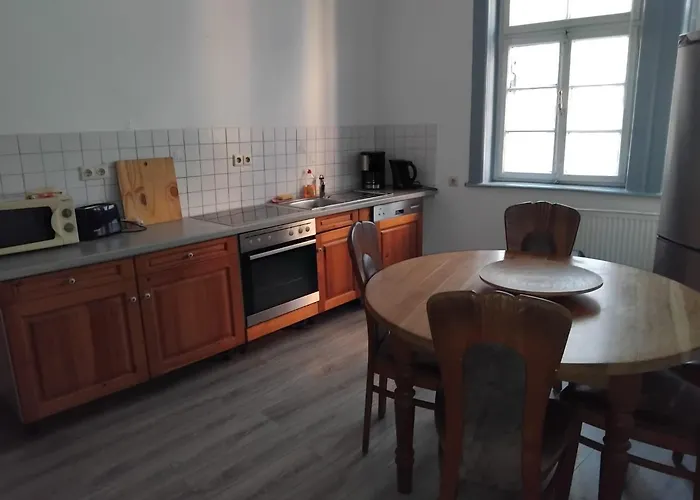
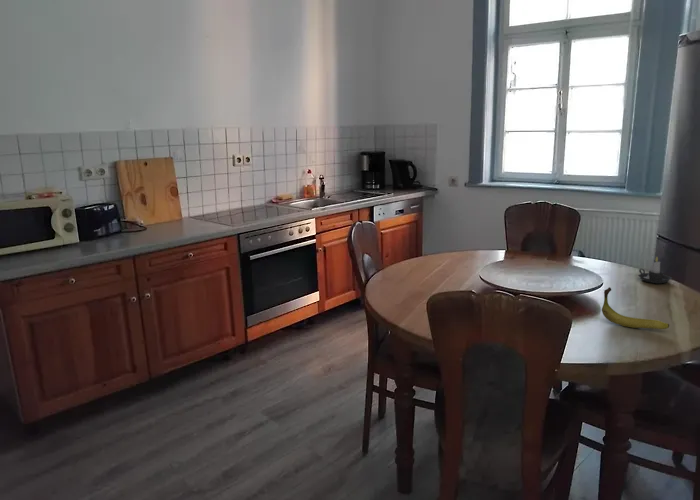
+ candle (653, 268)
+ banana (631, 317)
